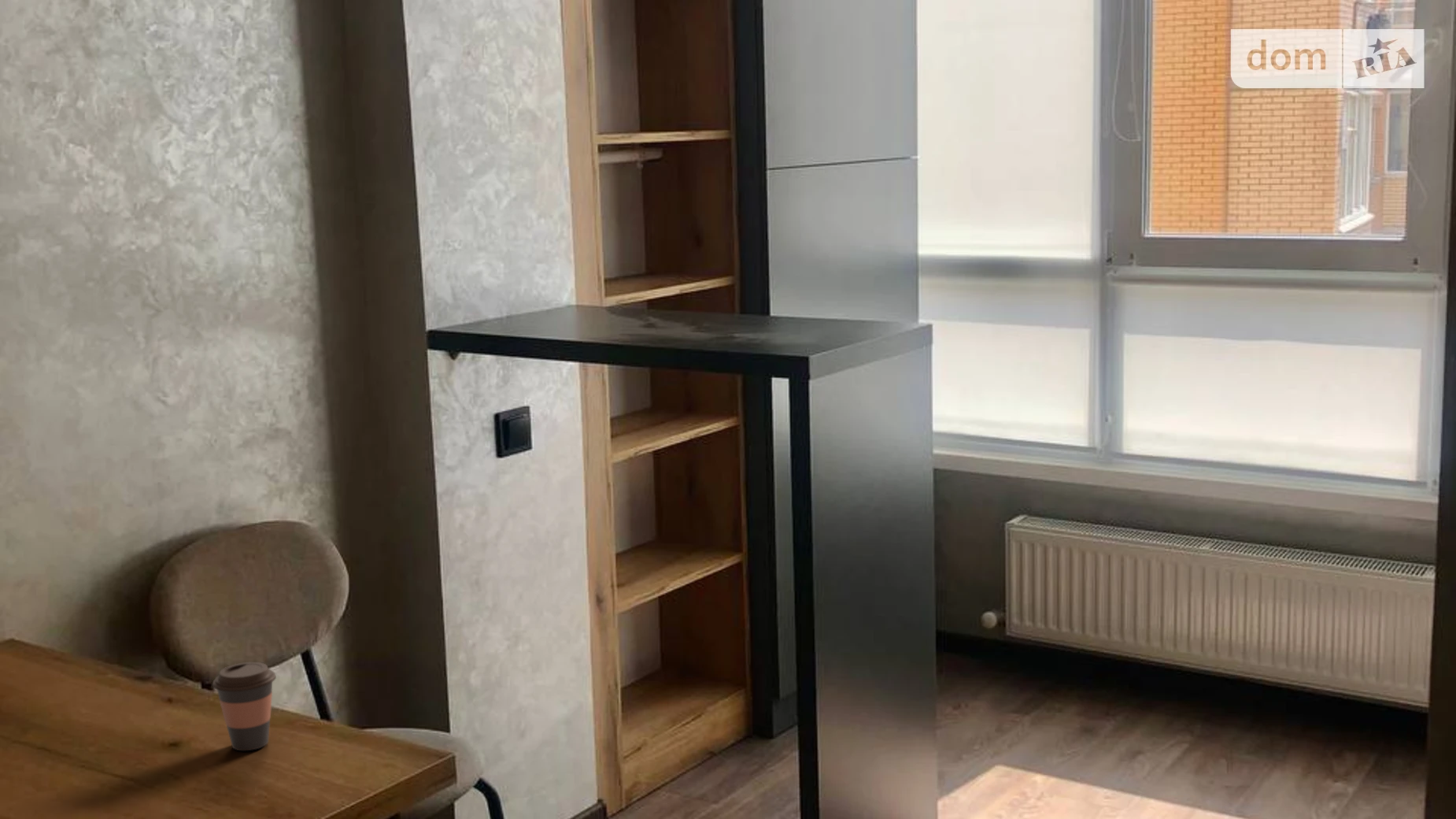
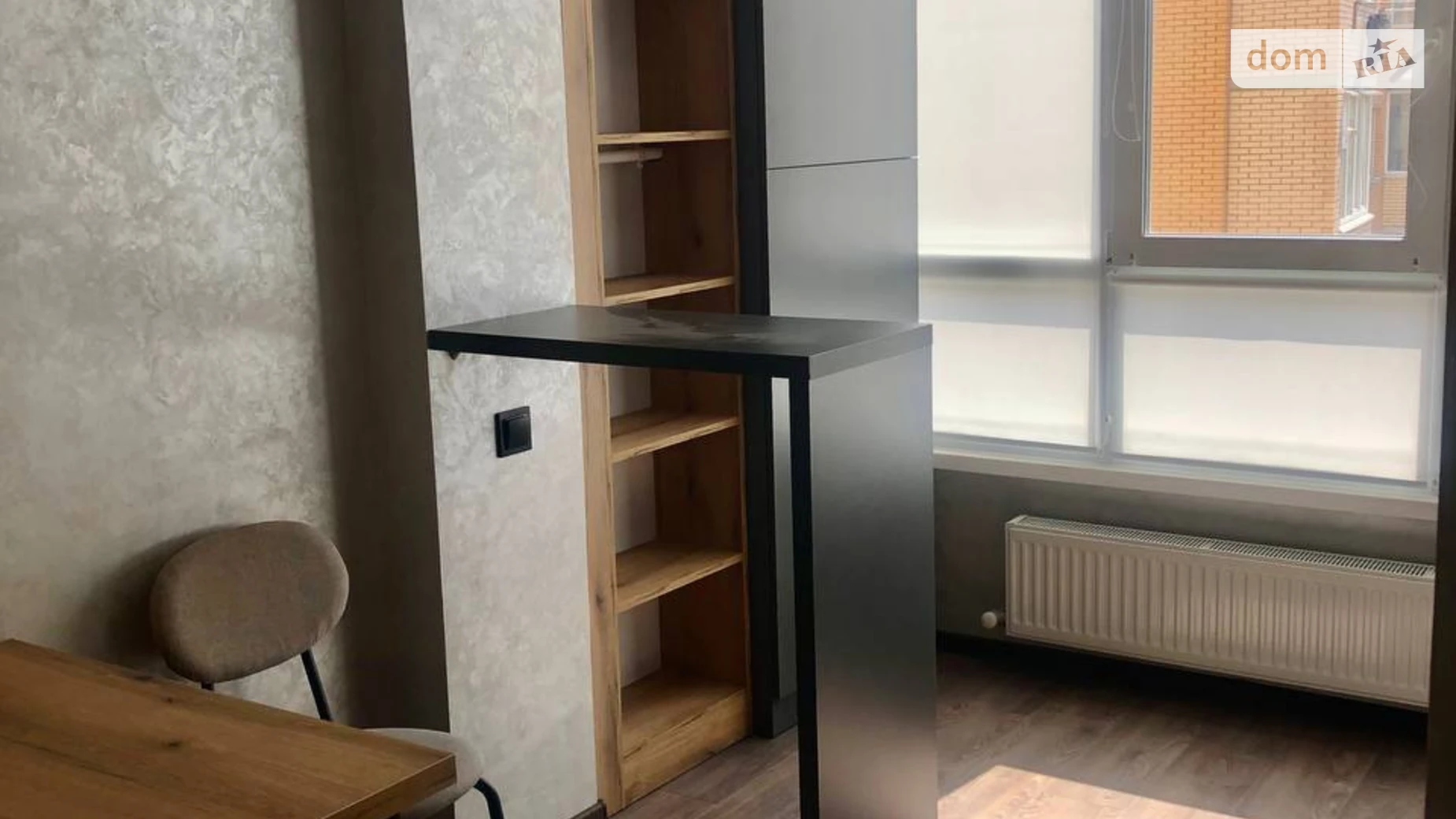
- coffee cup (246, 707)
